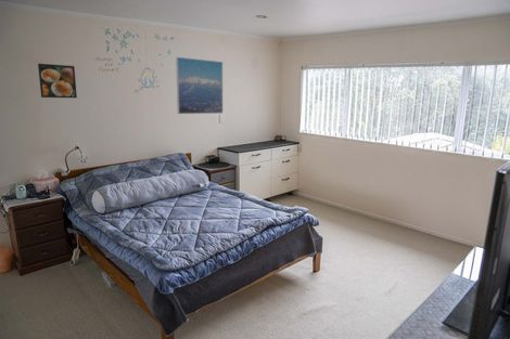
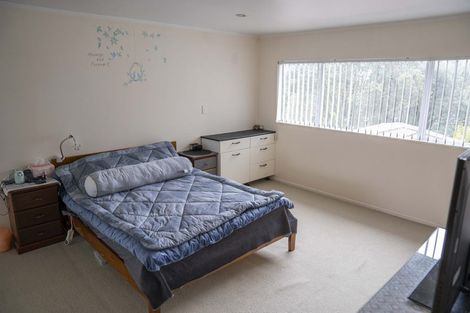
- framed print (201, 87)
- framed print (58, 81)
